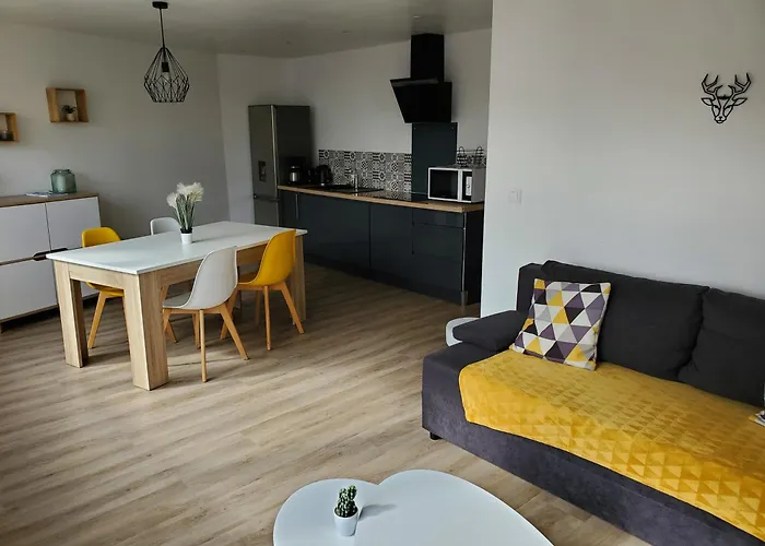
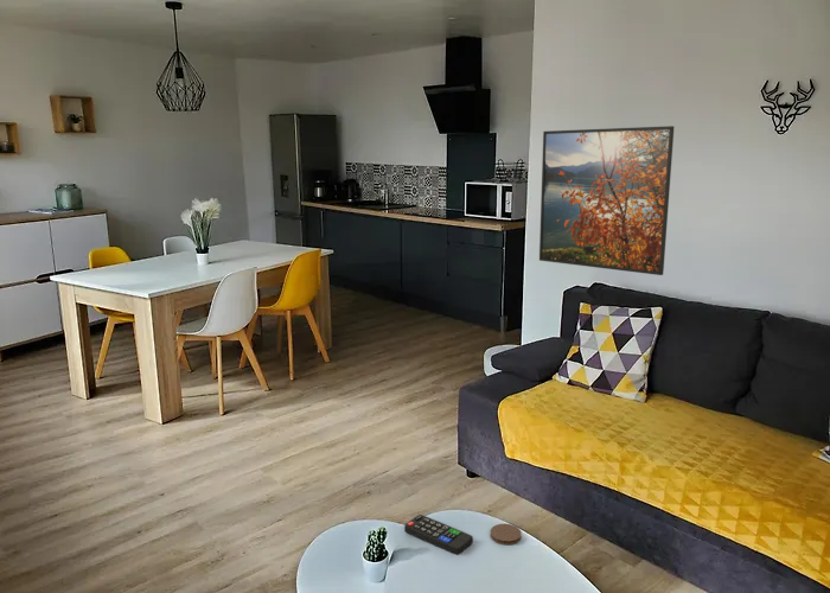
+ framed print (600, 199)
+ coaster (505, 534)
+ remote control (438, 533)
